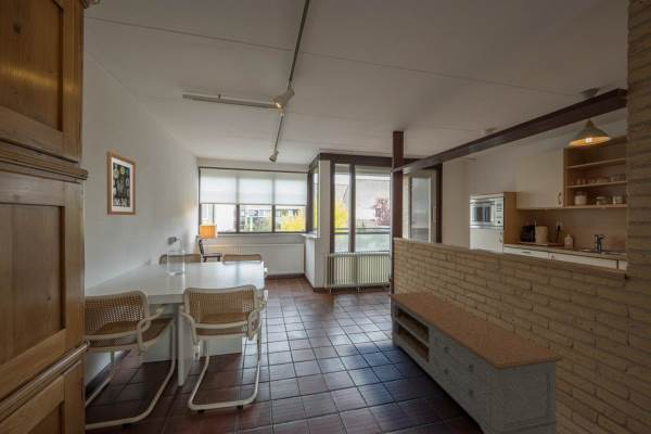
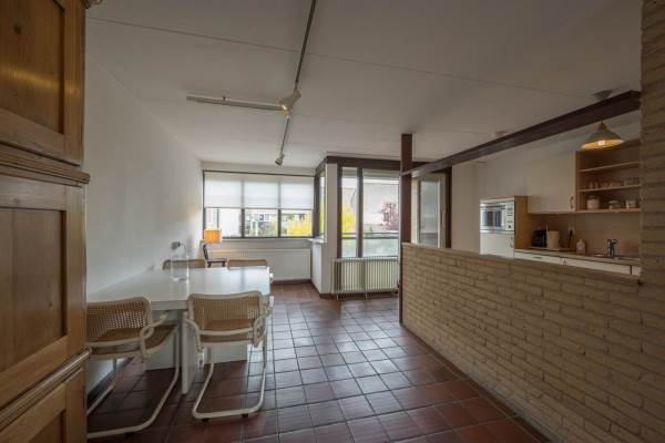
- media console (449, 349)
- wall art (122, 186)
